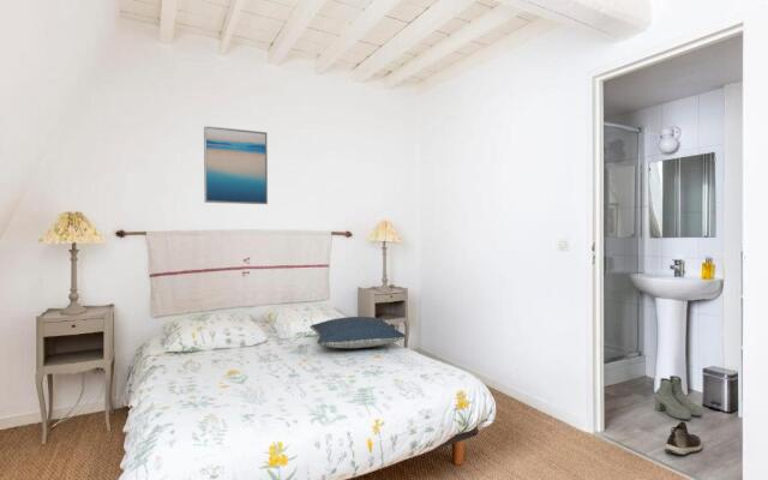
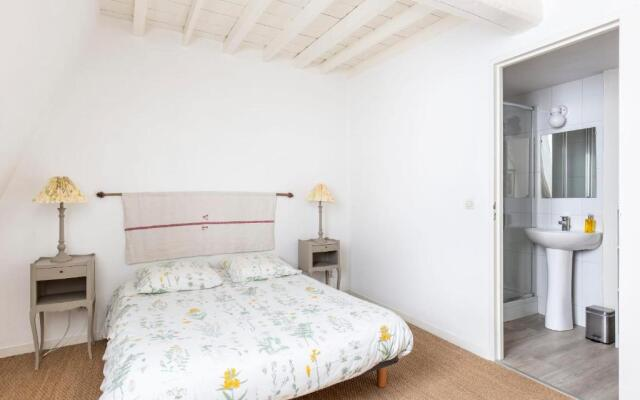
- pillow (354, 331)
- wall art (236, 166)
- boots (677, 396)
- shoe (684, 436)
